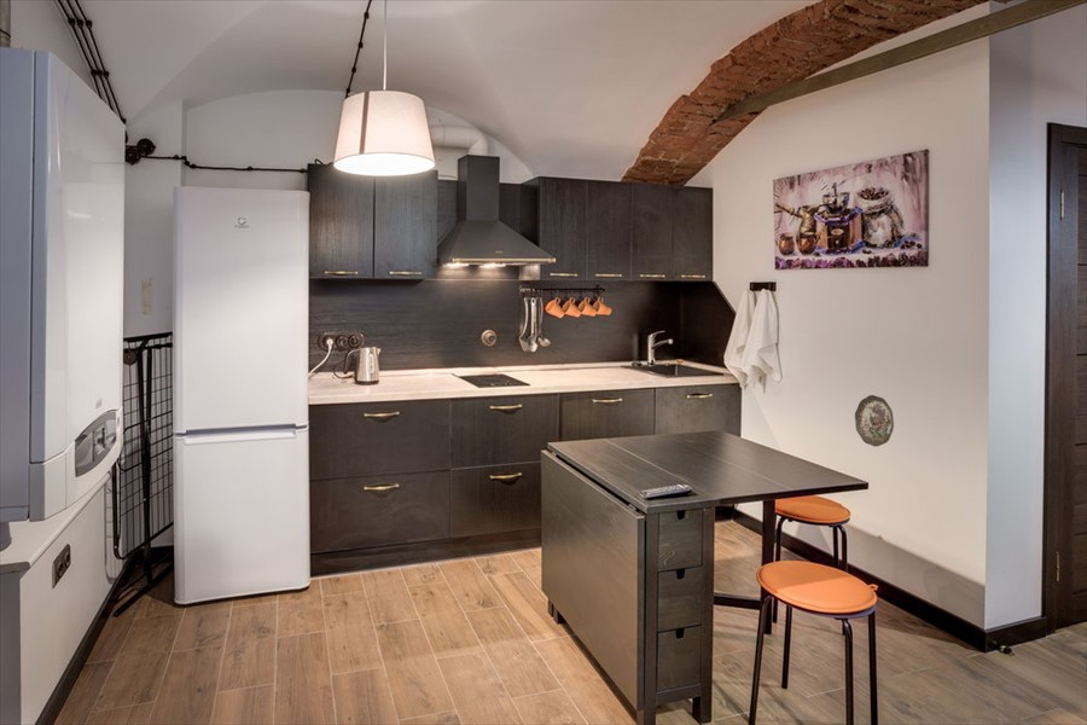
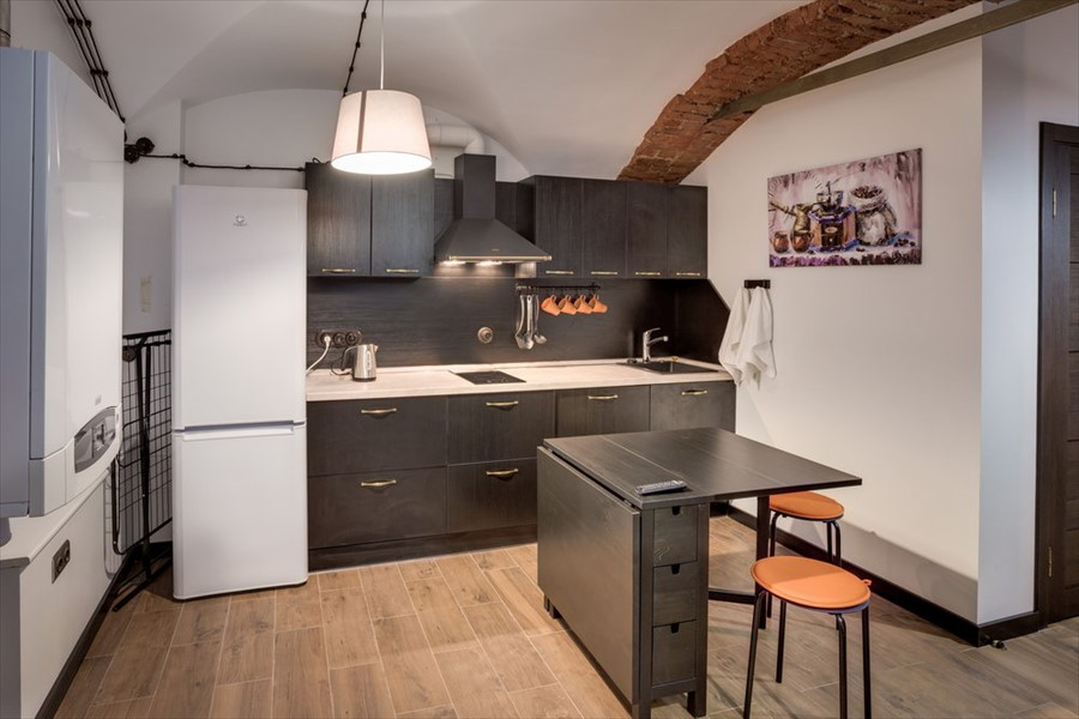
- decorative plate (874, 420)
